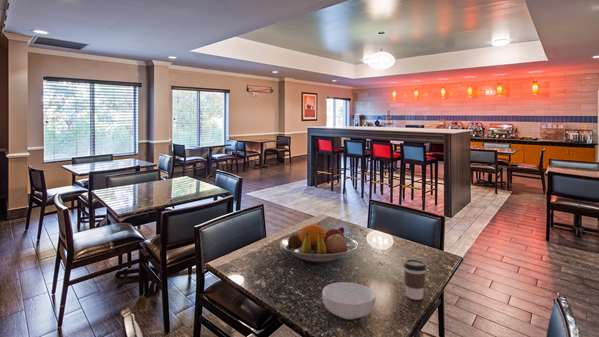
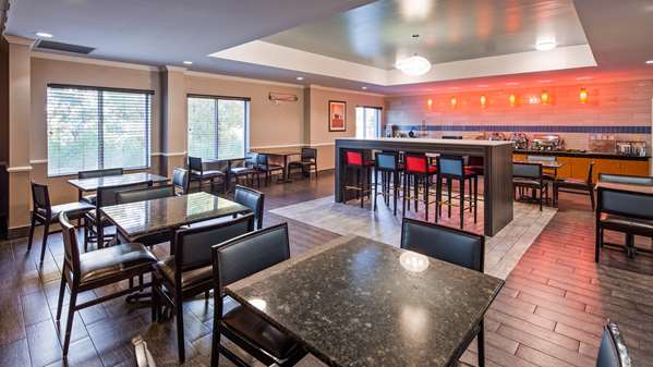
- fruit bowl (318, 239)
- cereal bowl (348, 302)
- coffee cup (414, 279)
